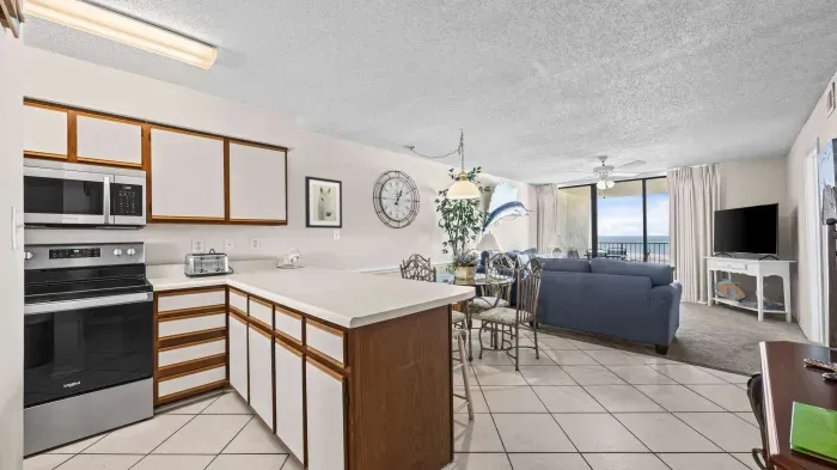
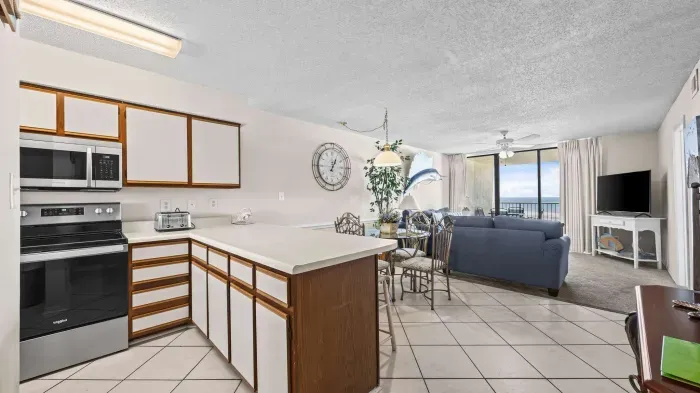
- wall art (324, 203)
